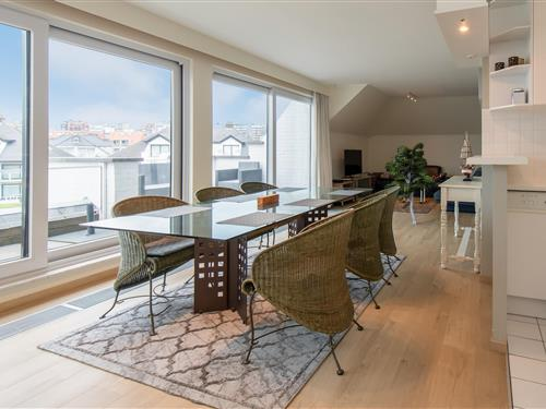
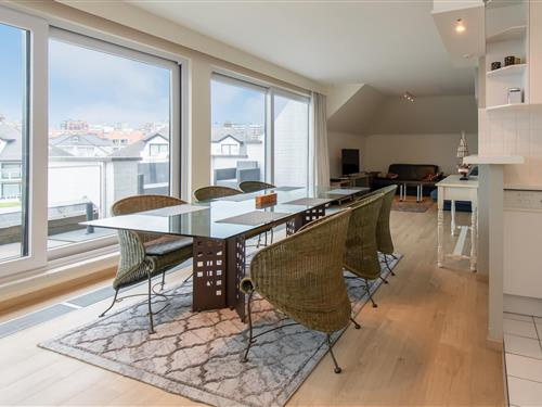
- indoor plant (410, 183)
